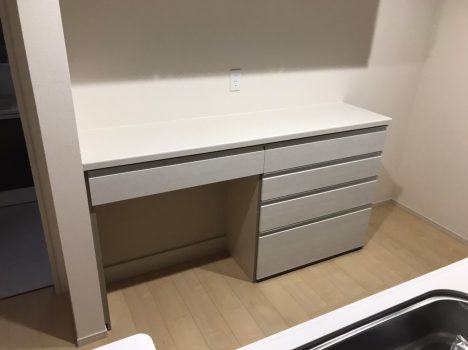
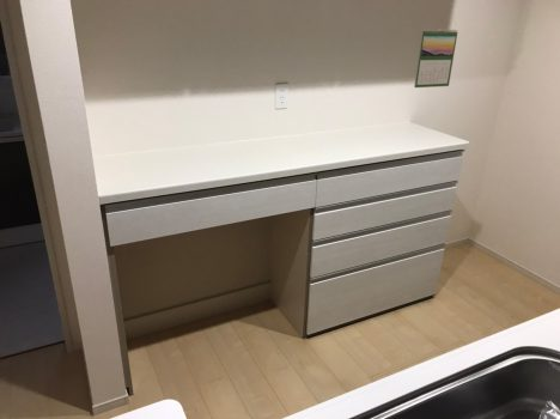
+ calendar (436, 57)
